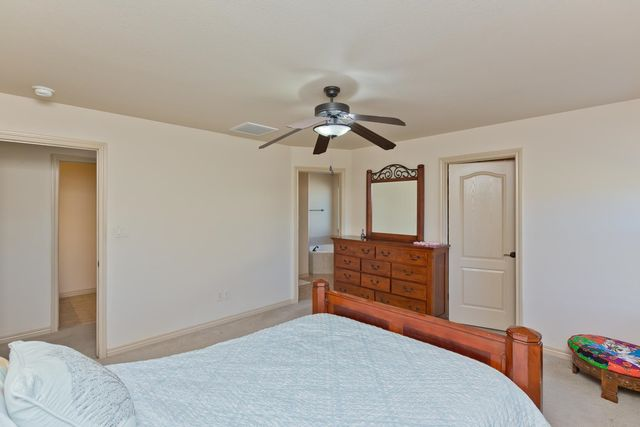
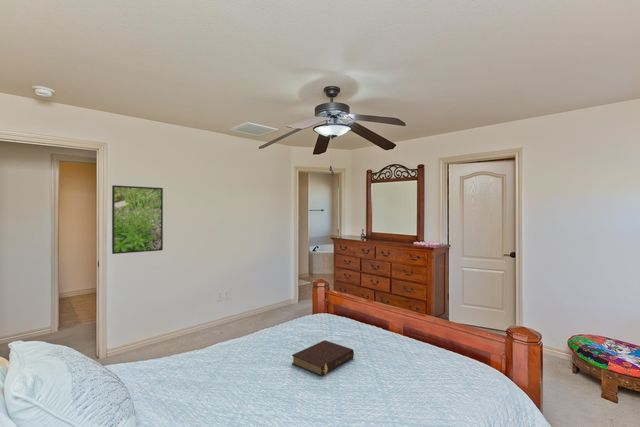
+ book (323, 356)
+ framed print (138, 219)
